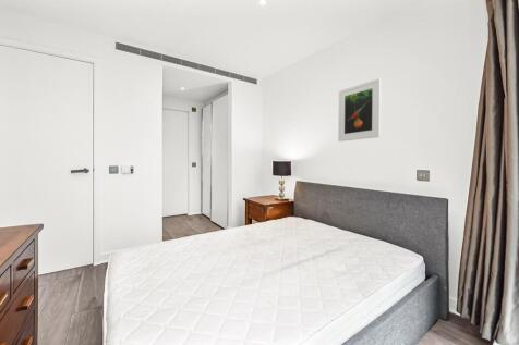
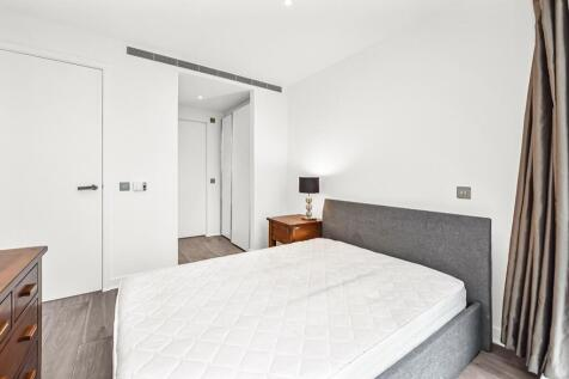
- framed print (358, 112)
